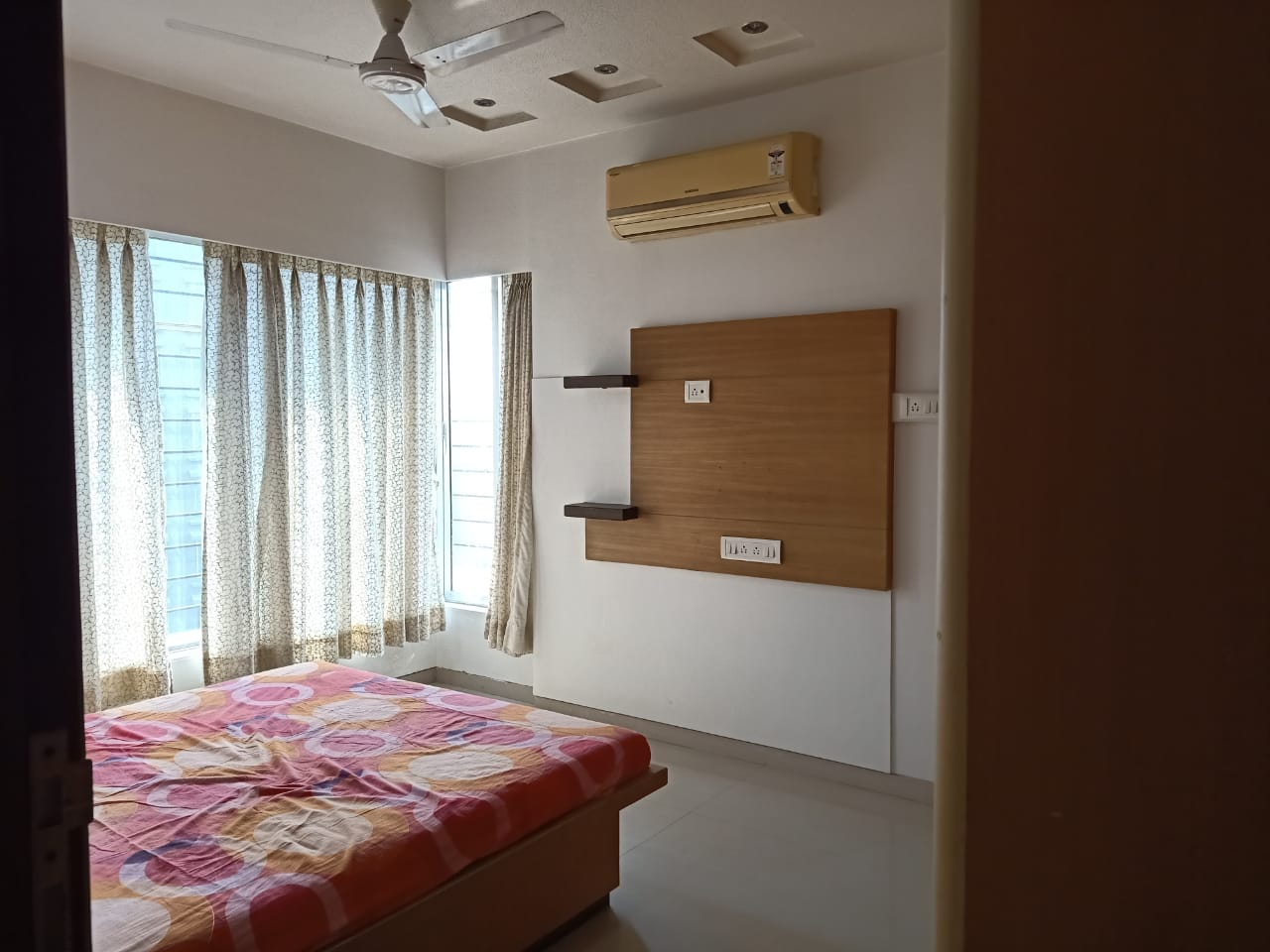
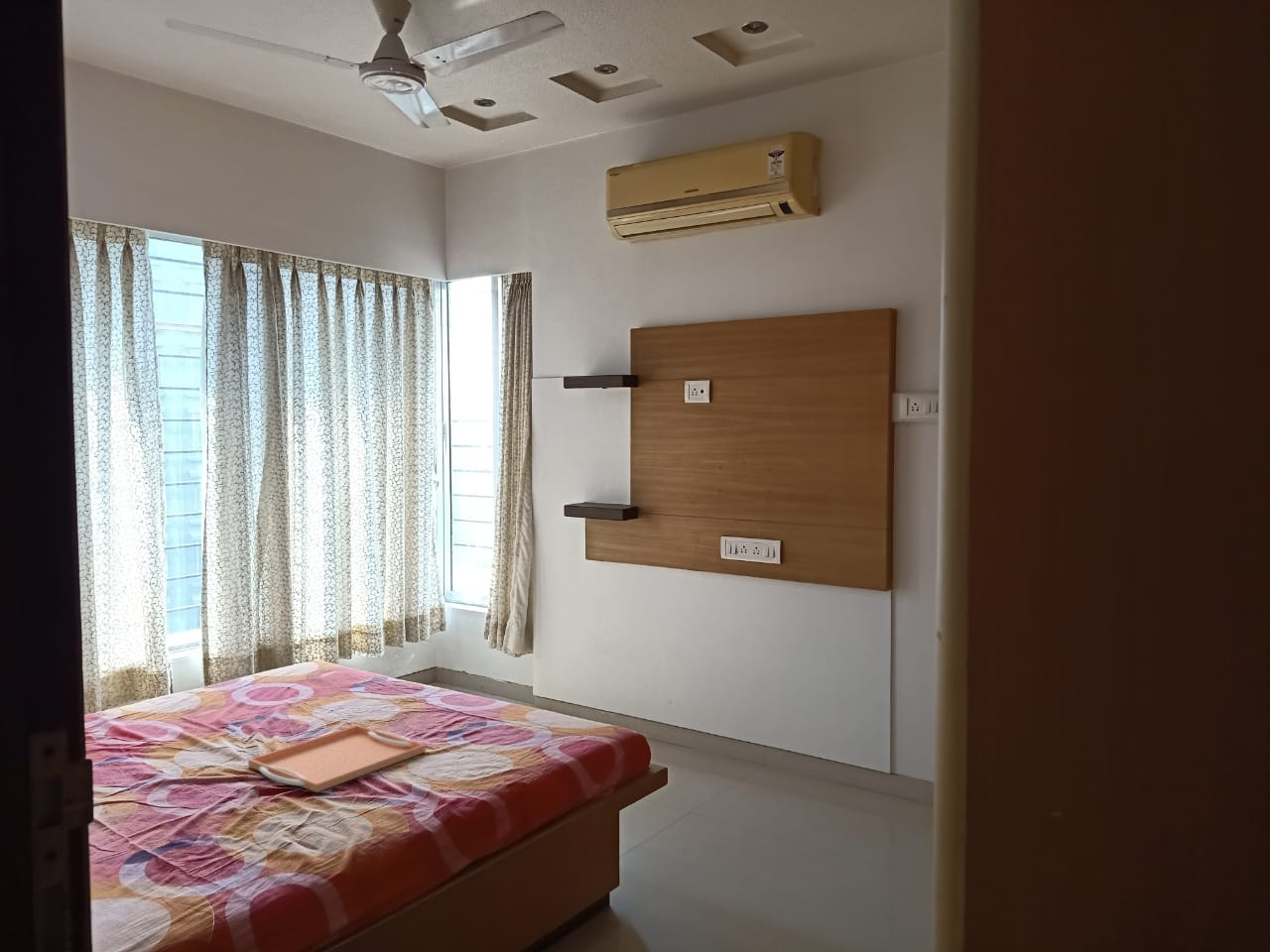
+ serving tray (338, 755)
